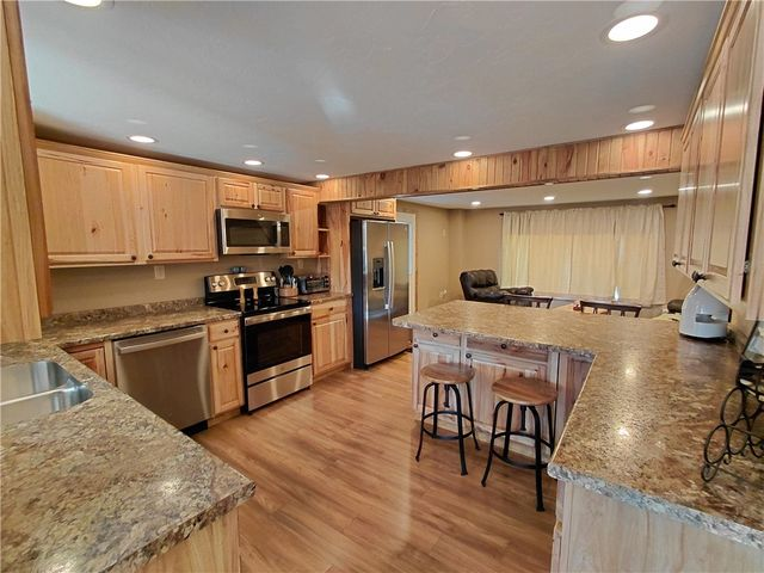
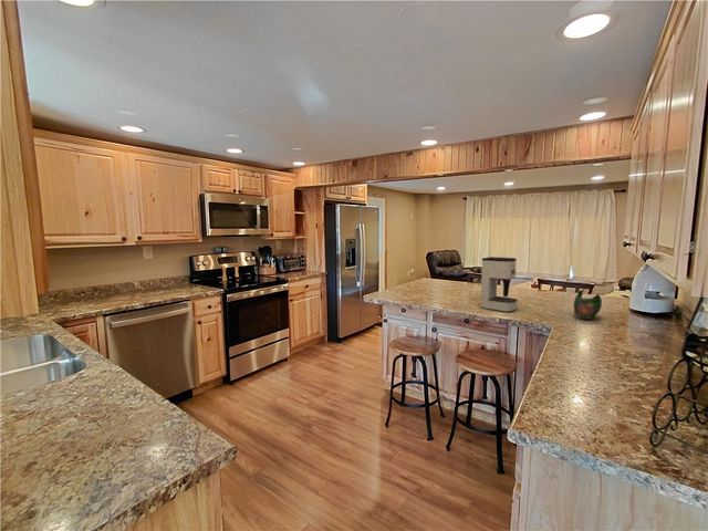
+ coffee maker (503, 282)
+ decorative bowl (586, 303)
